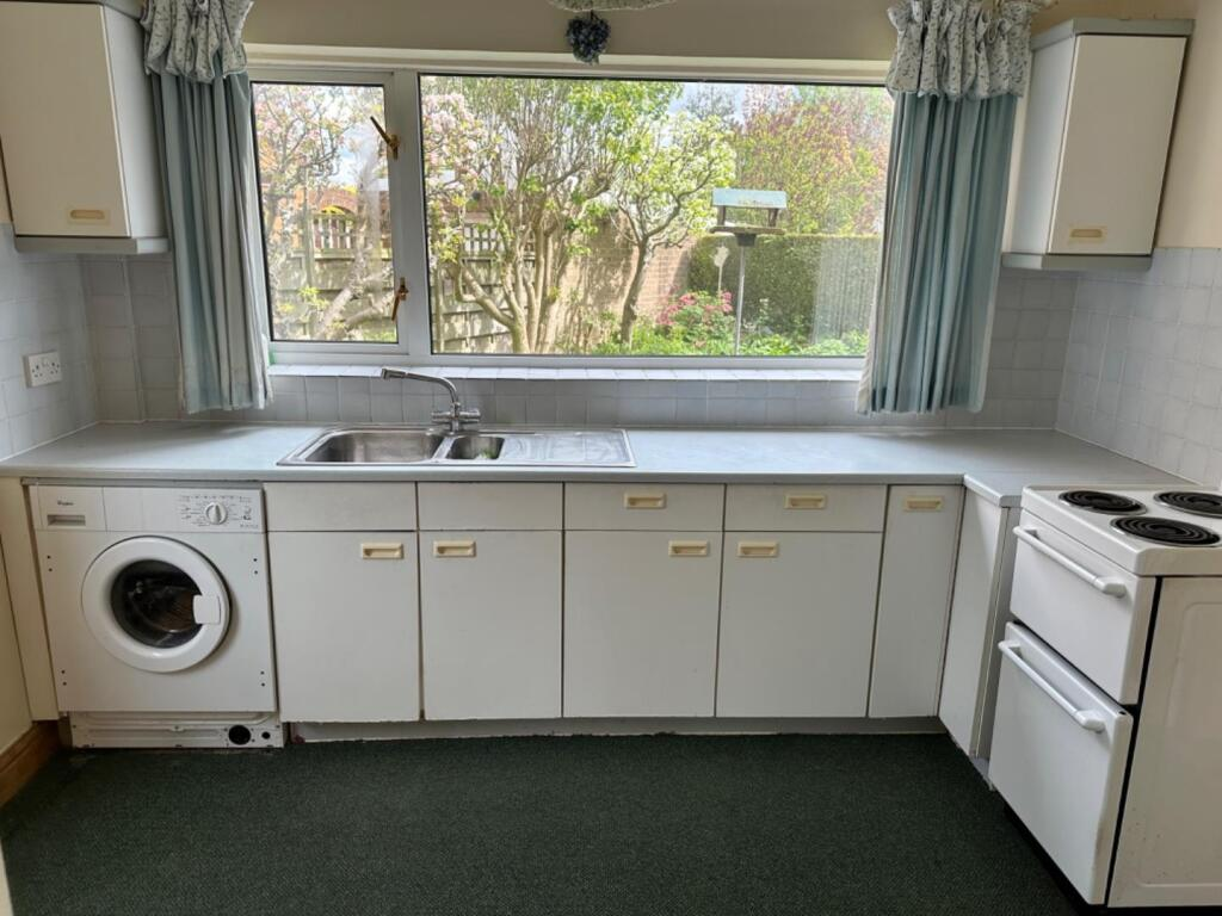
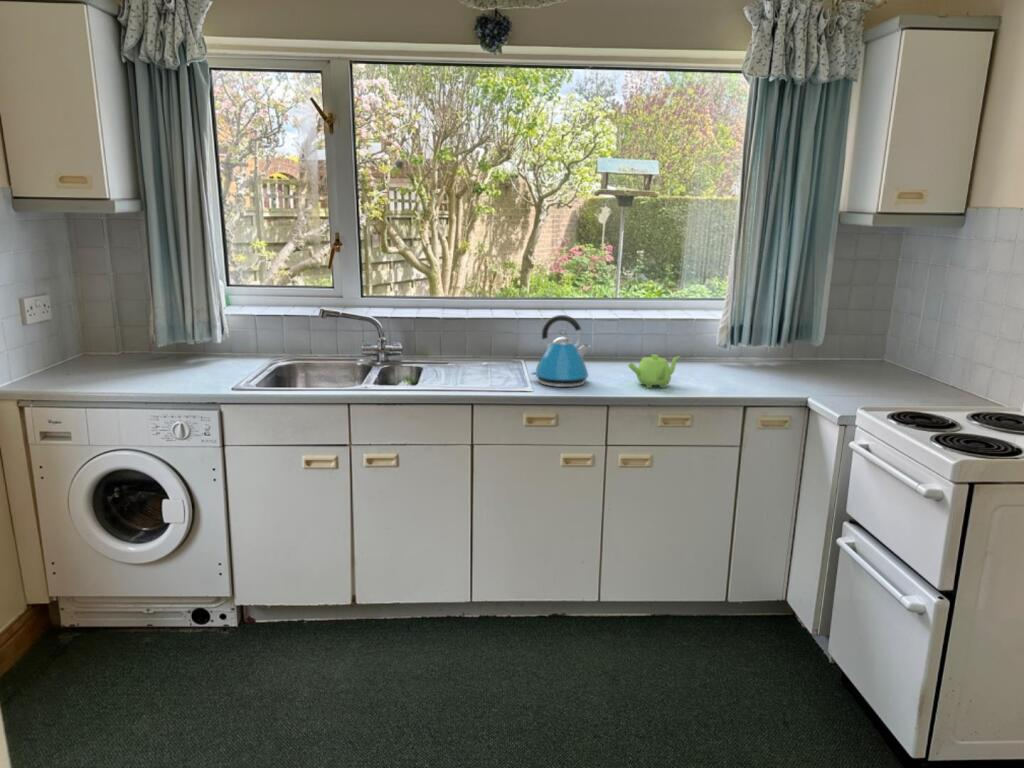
+ kettle (560, 348)
+ teapot (654, 370)
